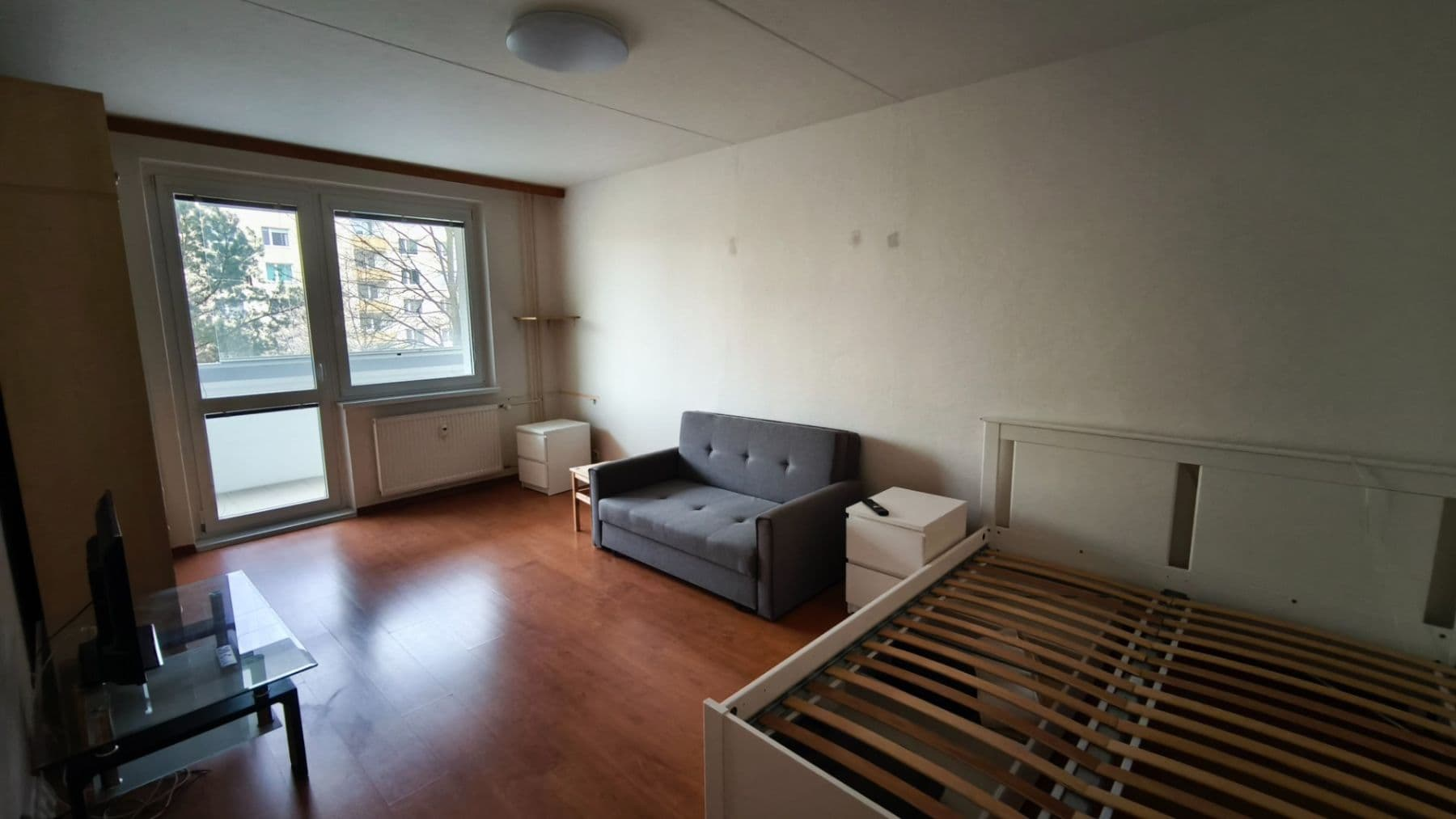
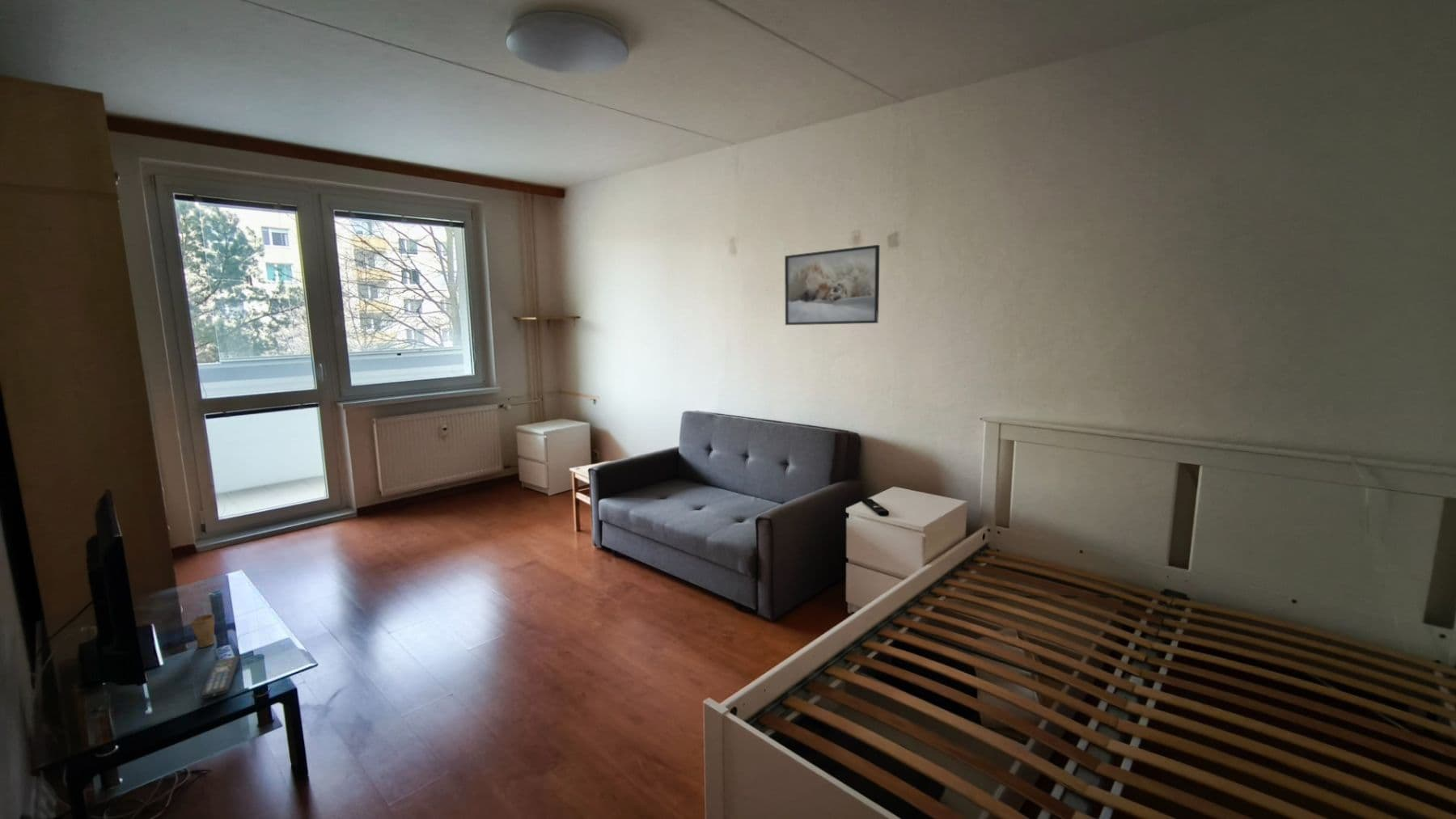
+ remote control (222, 675)
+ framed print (829, 287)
+ cup (204, 627)
